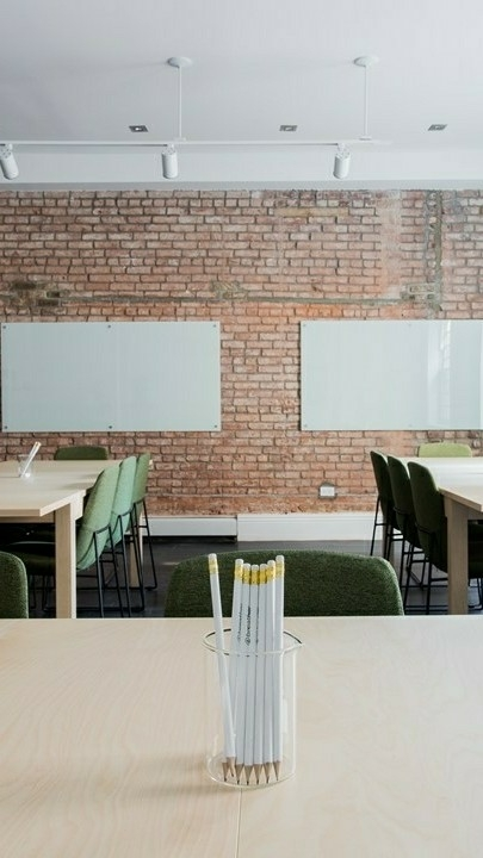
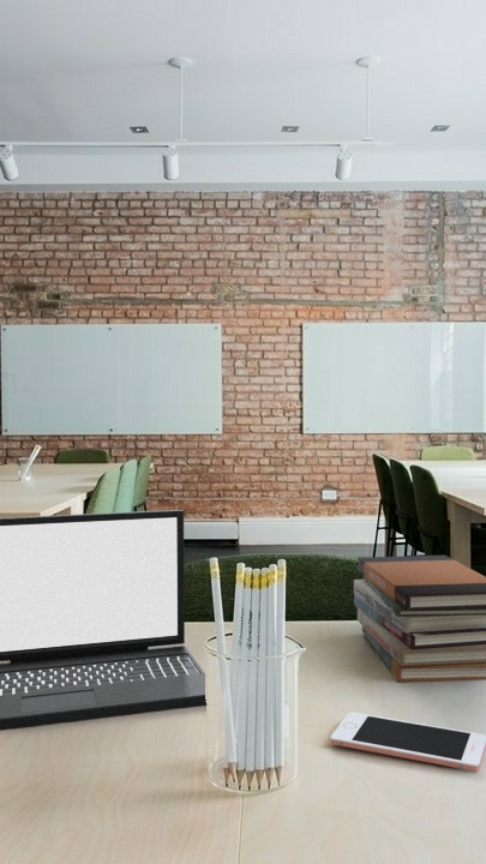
+ book stack (424, 612)
+ laptop (86, 607)
+ cell phone (408, 739)
